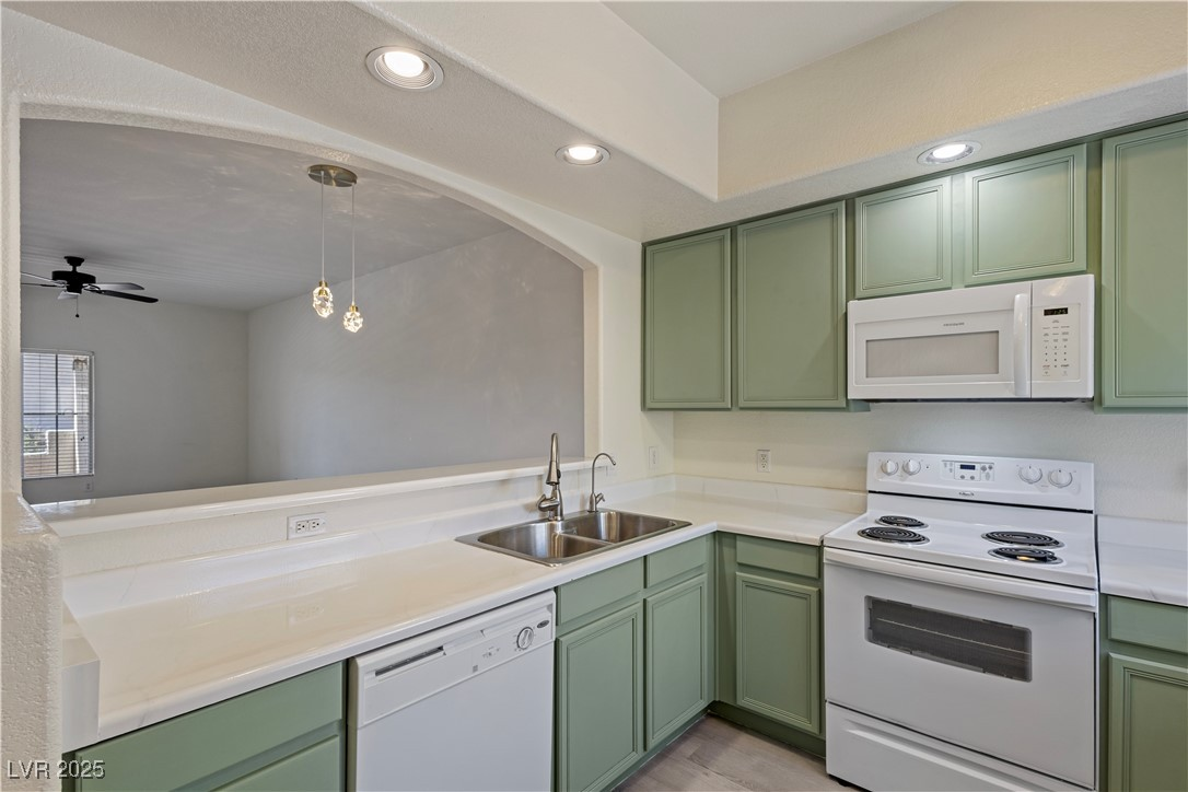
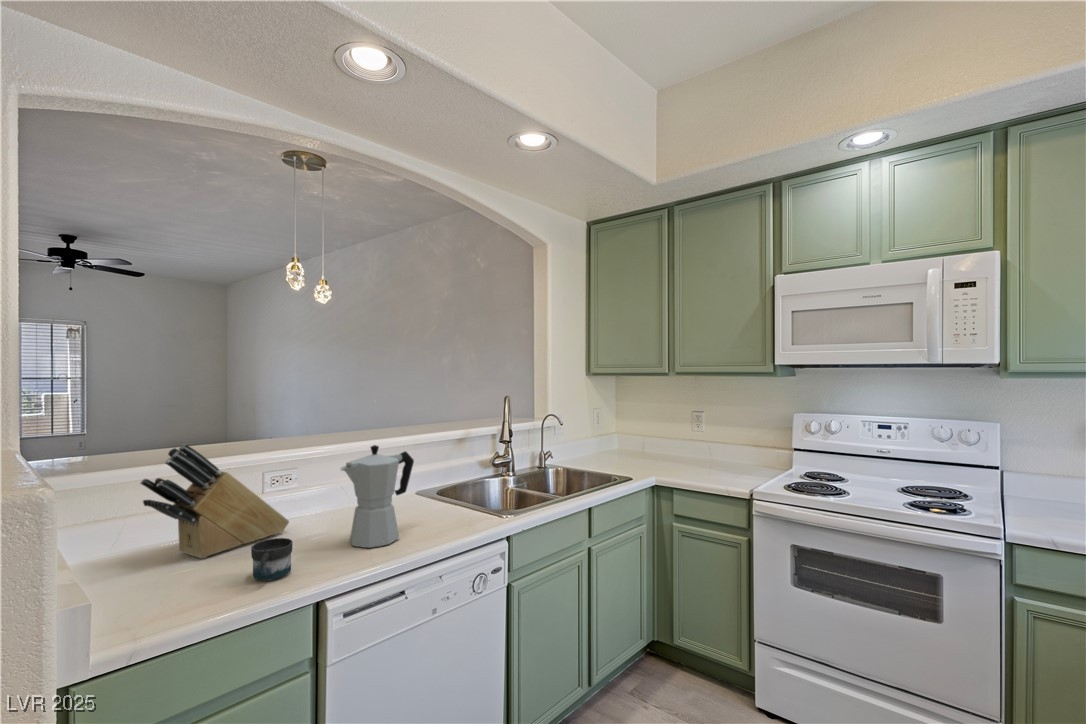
+ mug (273, 560)
+ knife block (220, 492)
+ moka pot (379, 491)
